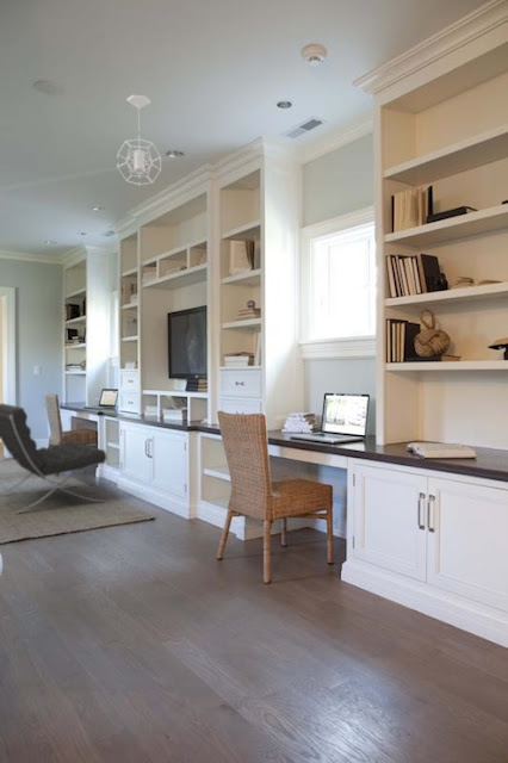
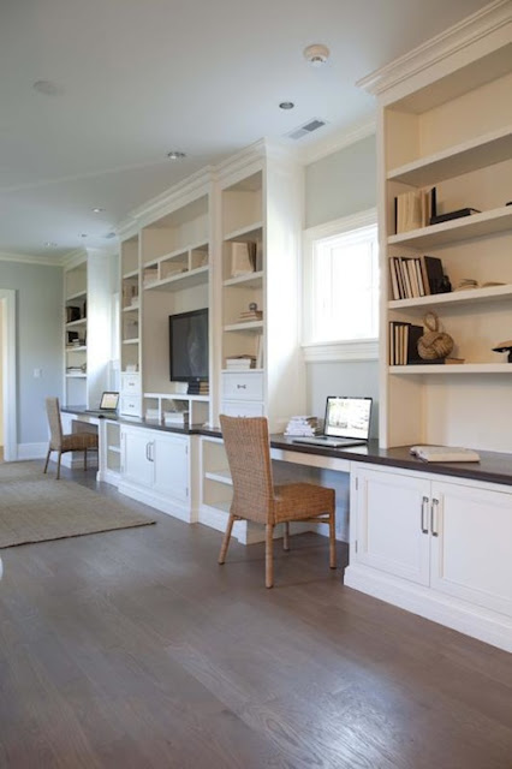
- lounge chair (48, 451)
- pendant light (138, 142)
